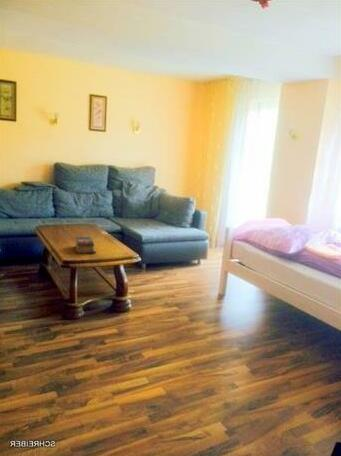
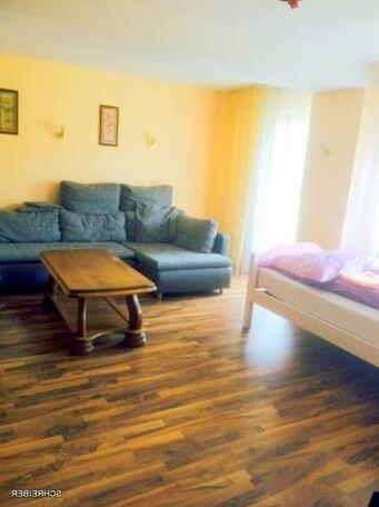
- books (85, 244)
